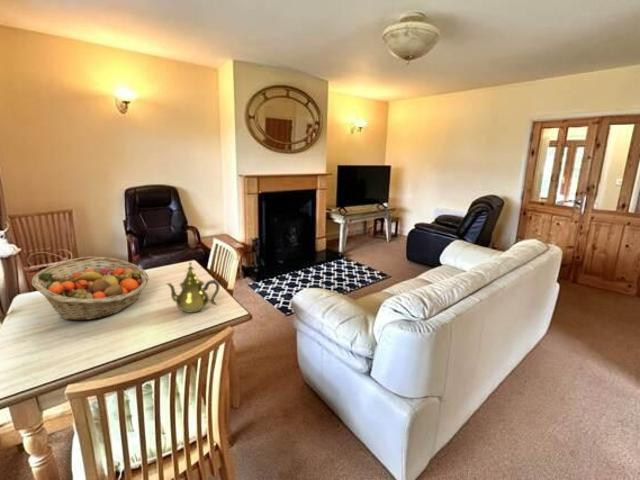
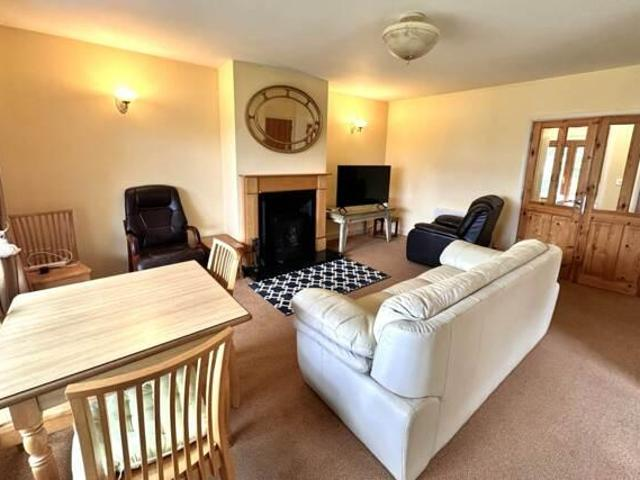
- fruit basket (96, 285)
- teapot (193, 285)
